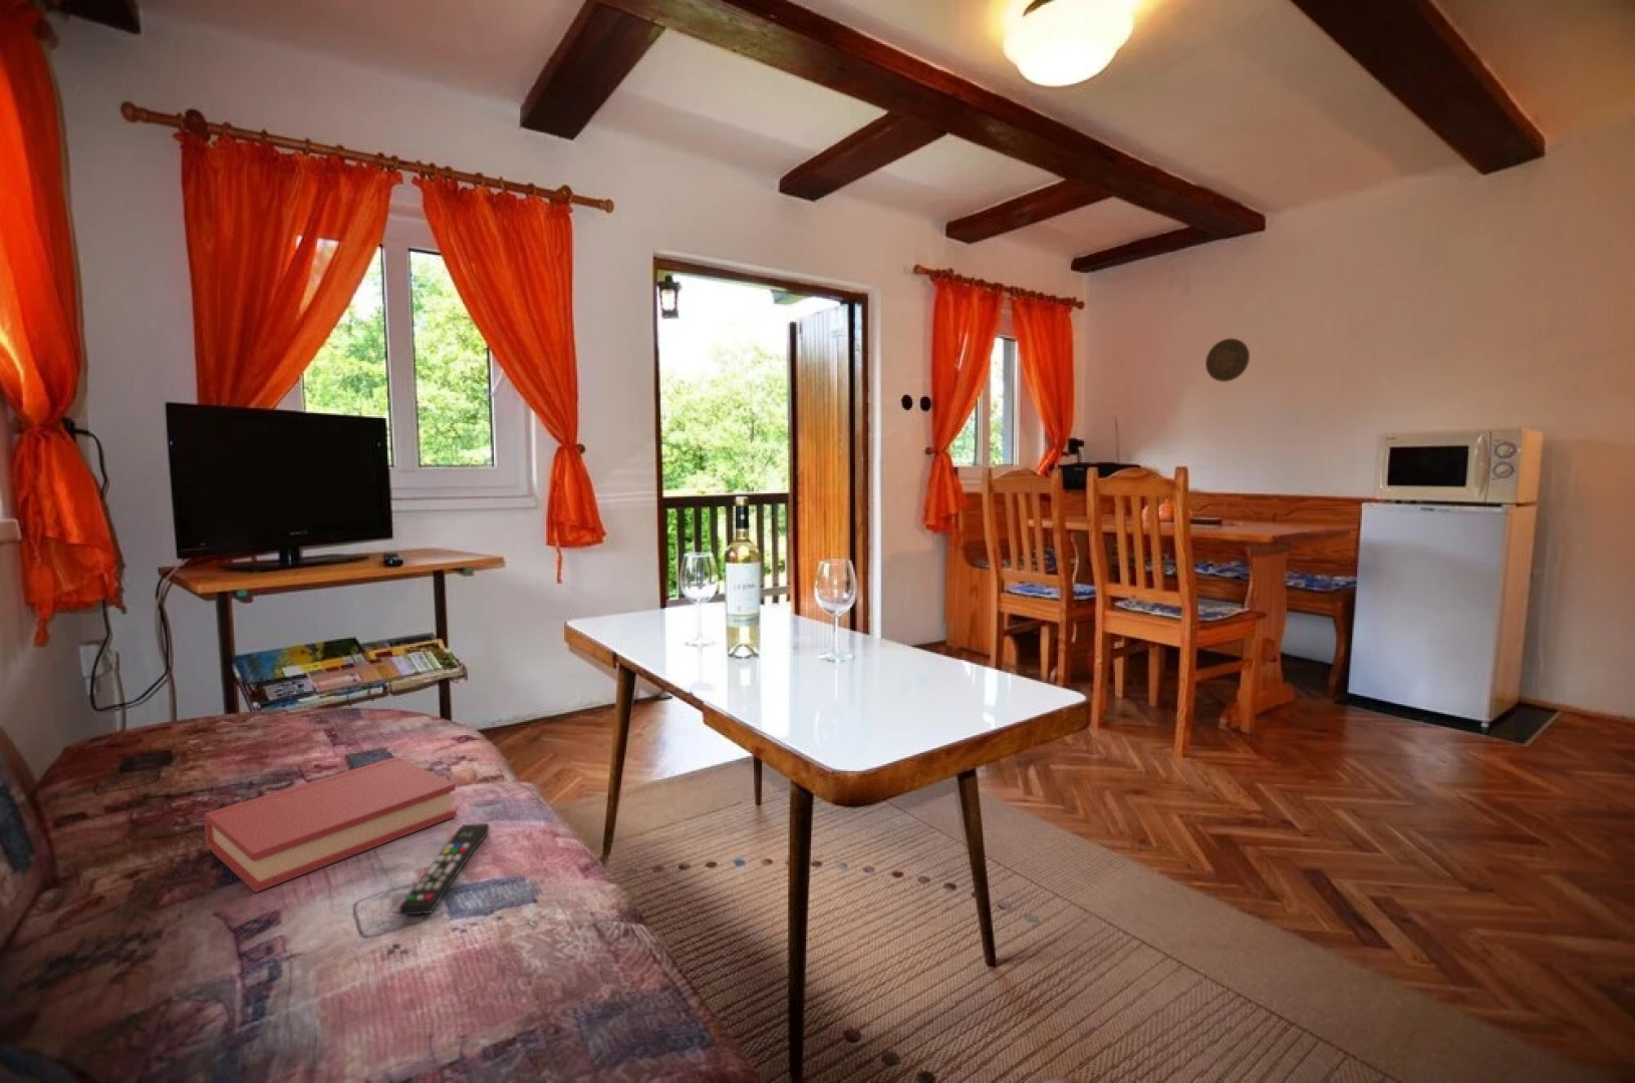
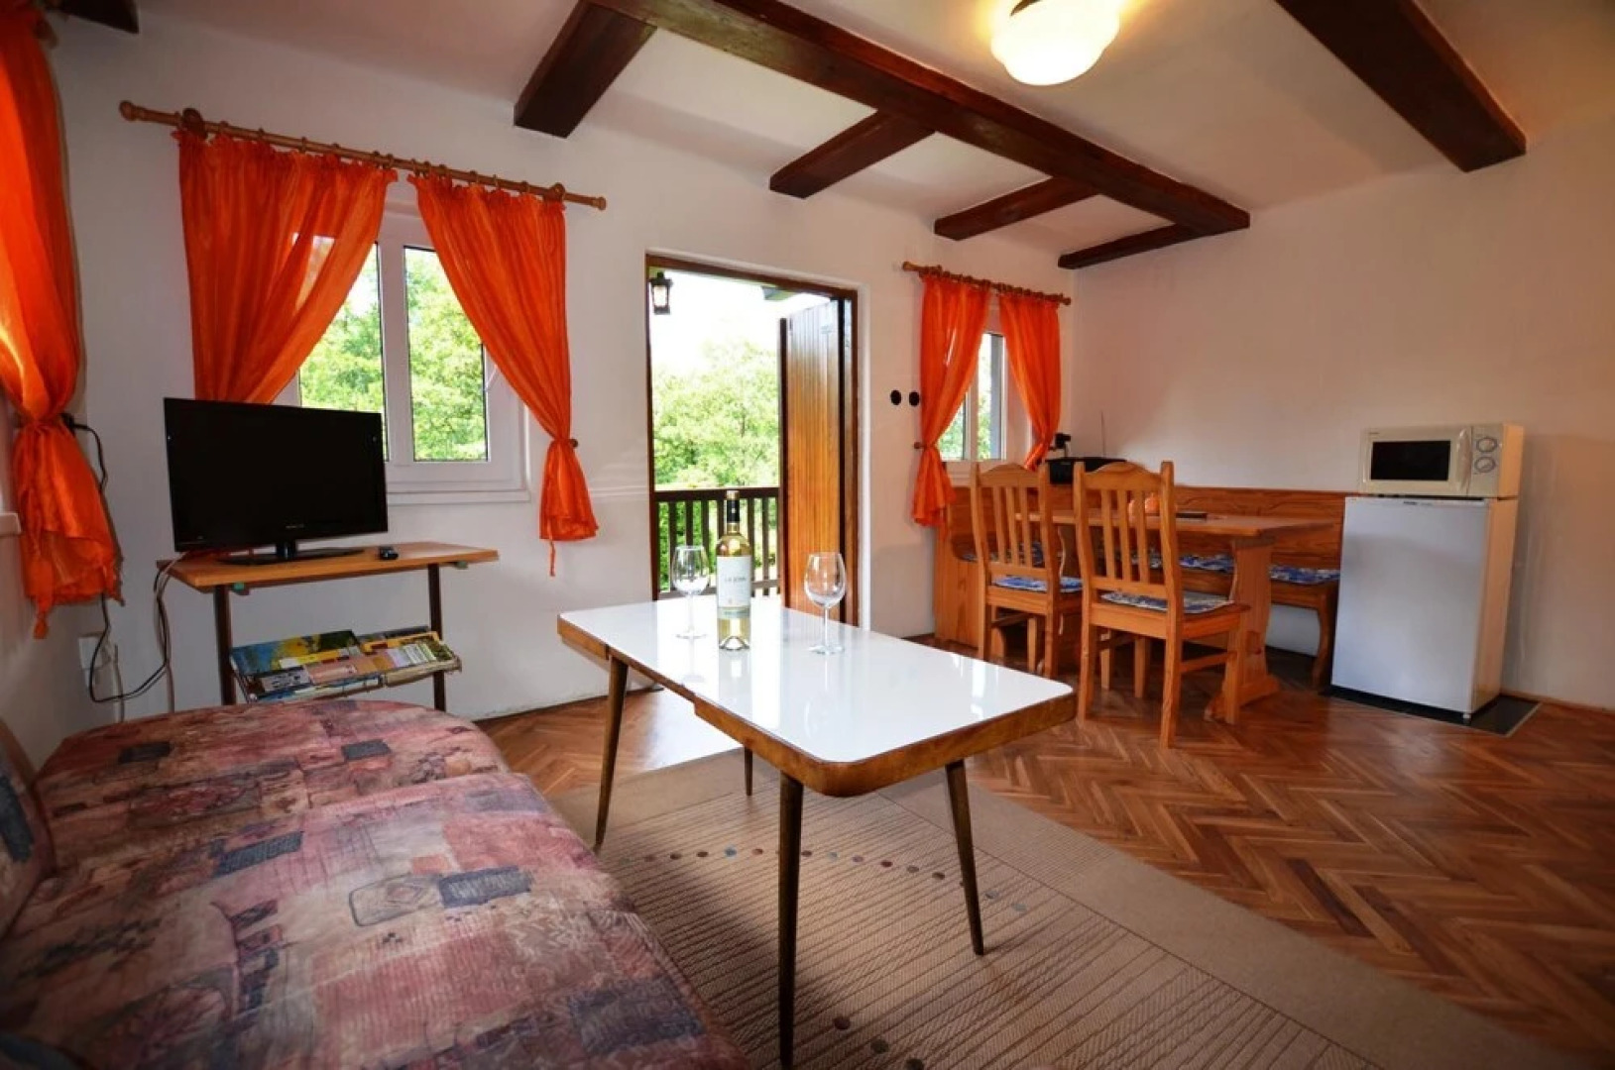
- decorative plate (1225, 360)
- remote control (449, 863)
- hardback book (335, 813)
